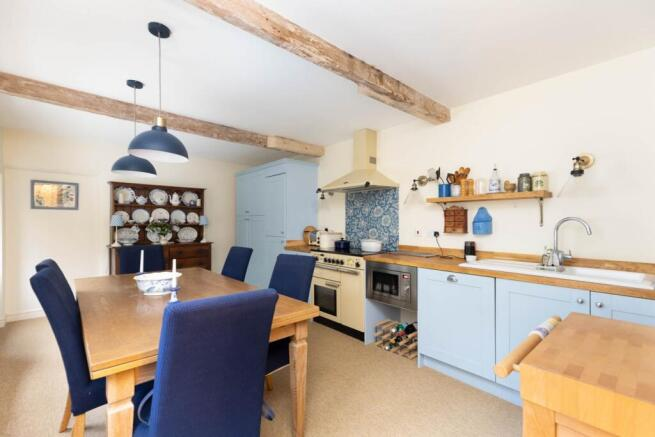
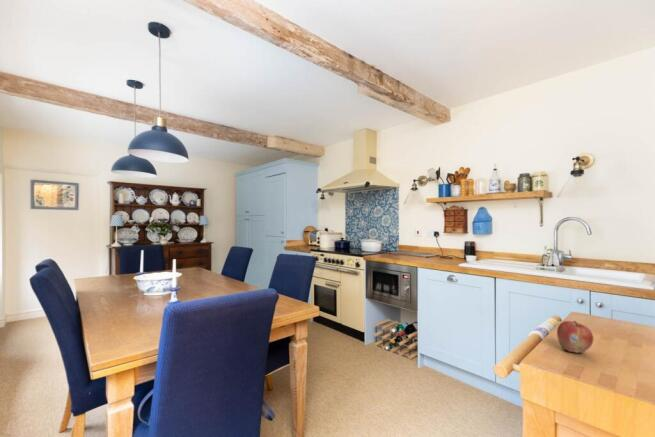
+ fruit (575, 335)
